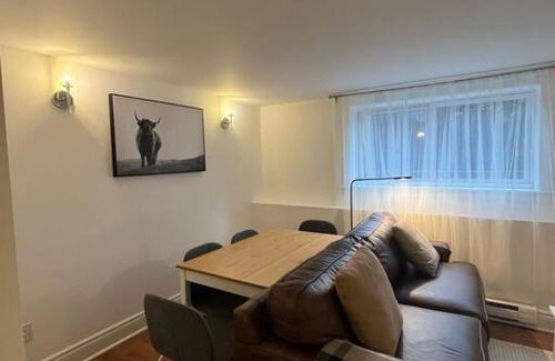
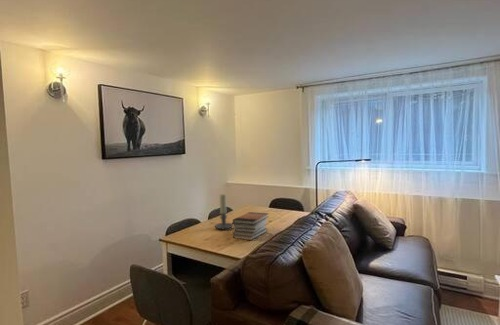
+ book stack (251, 225)
+ candle holder (224, 211)
